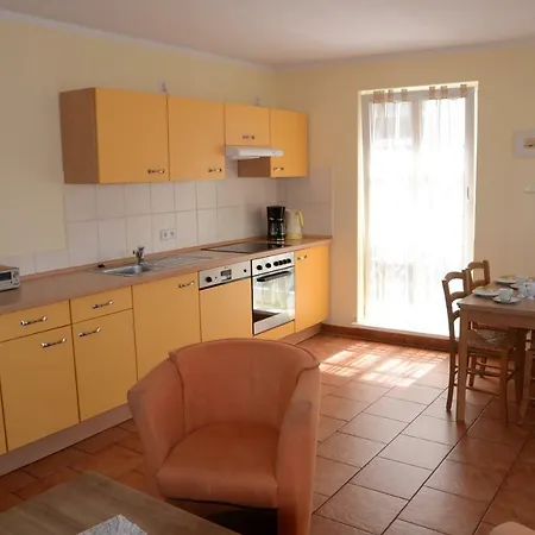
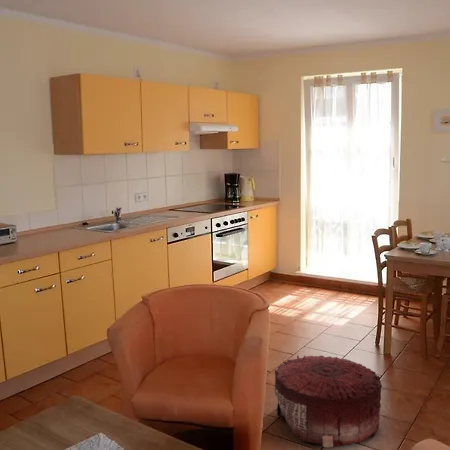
+ pouf (325, 393)
